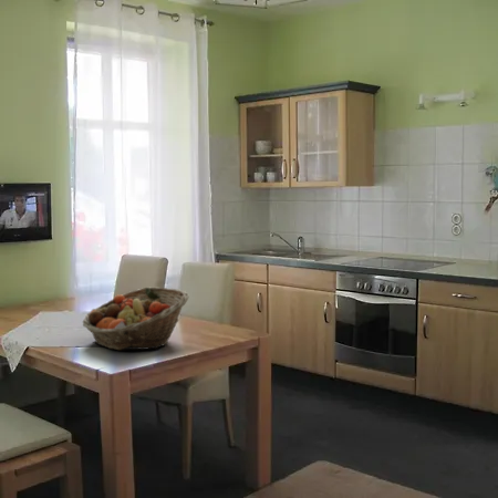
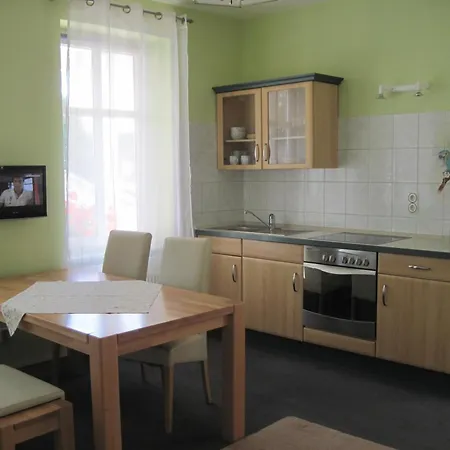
- fruit basket (136, 317)
